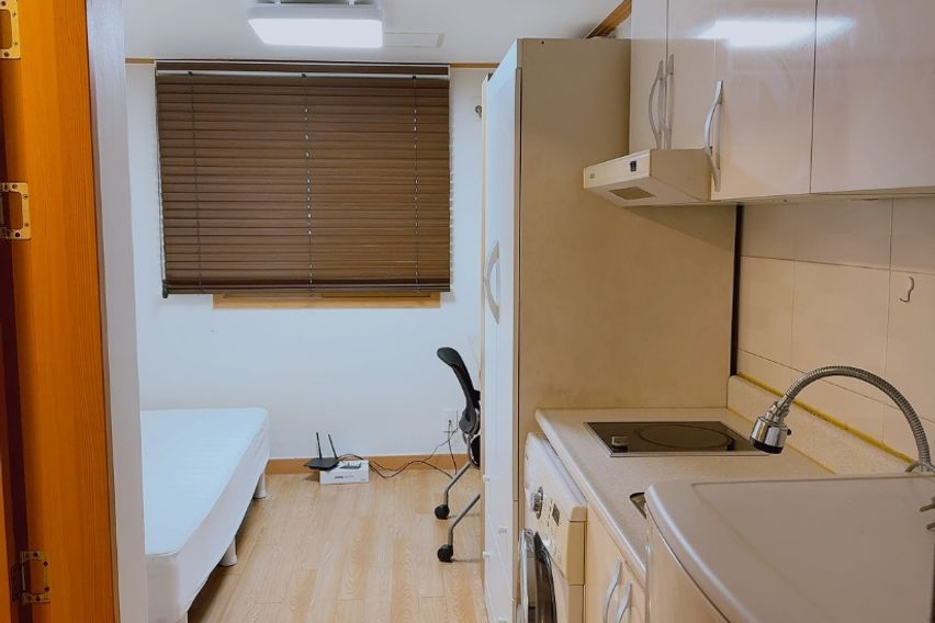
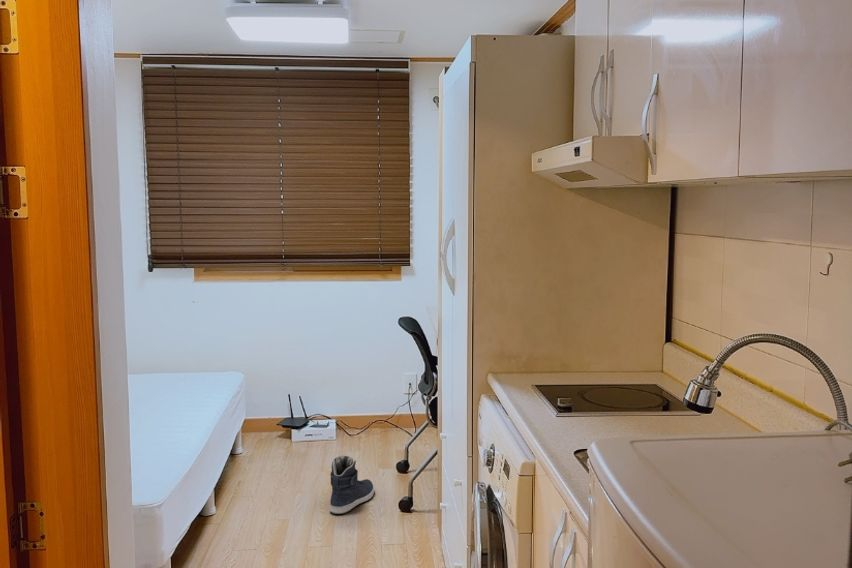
+ sneaker (352, 477)
